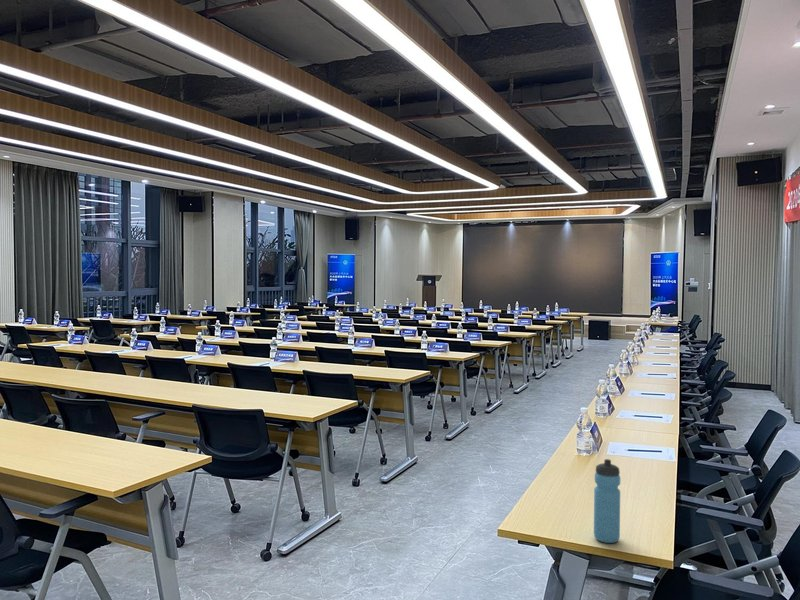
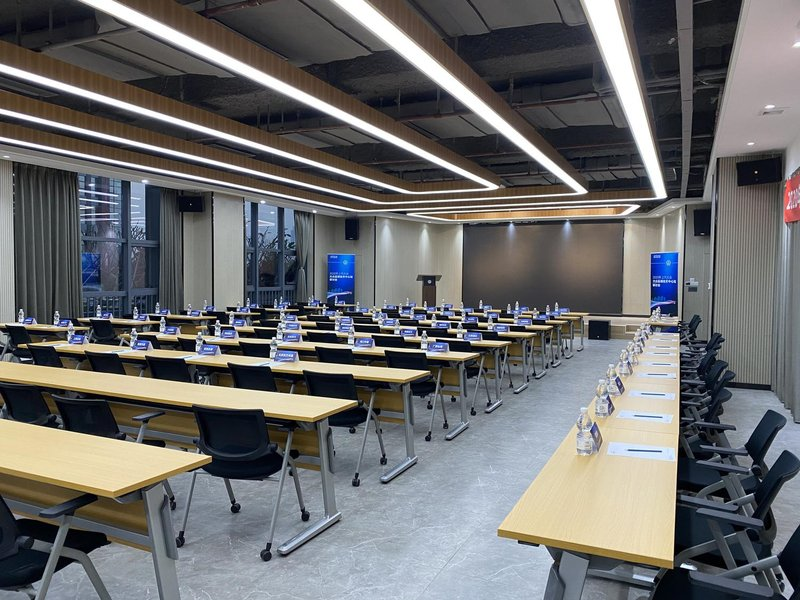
- water bottle (607, 499)
